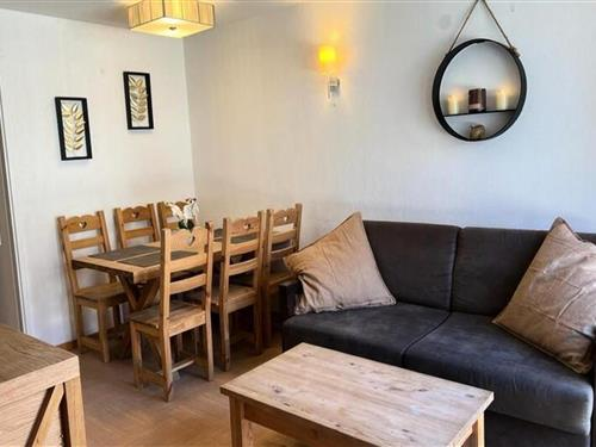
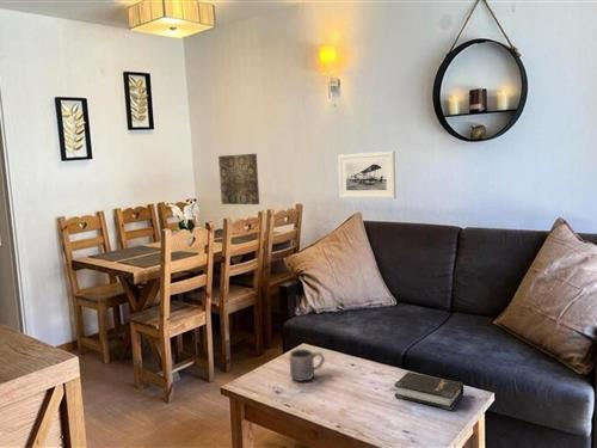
+ mug (304, 363)
+ wall art (238, 179)
+ hardback book (429, 388)
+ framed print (365, 176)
